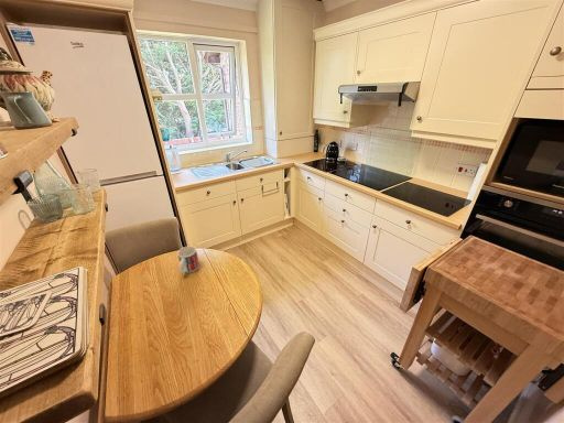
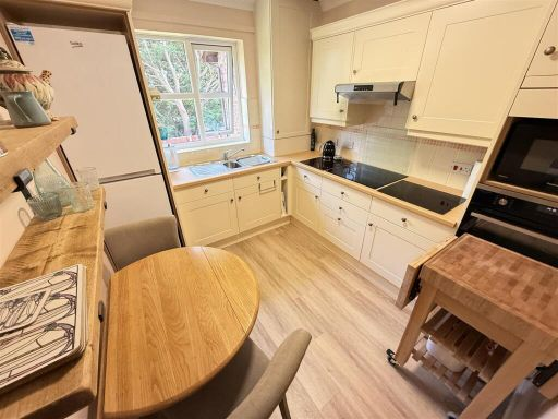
- mug (187, 261)
